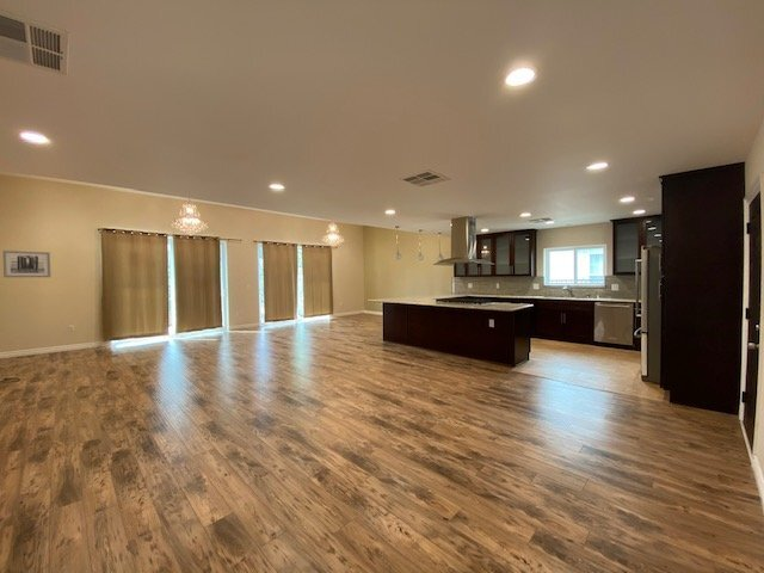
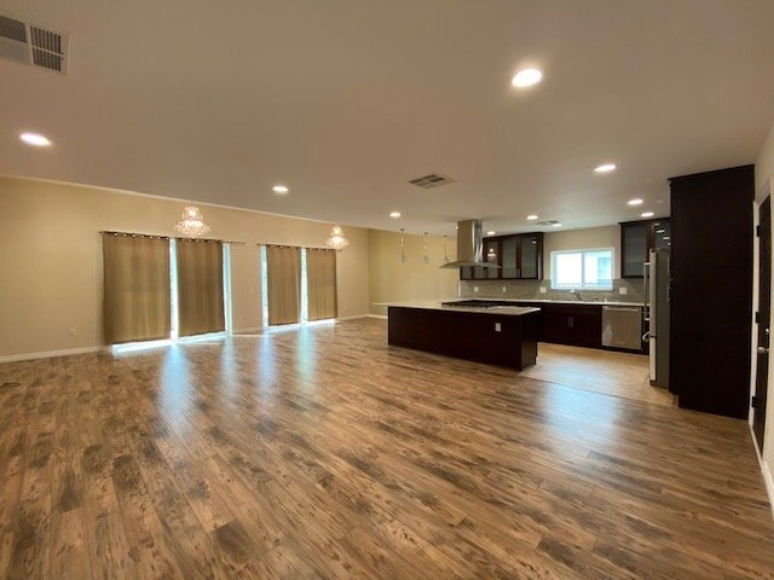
- wall art (27, 264)
